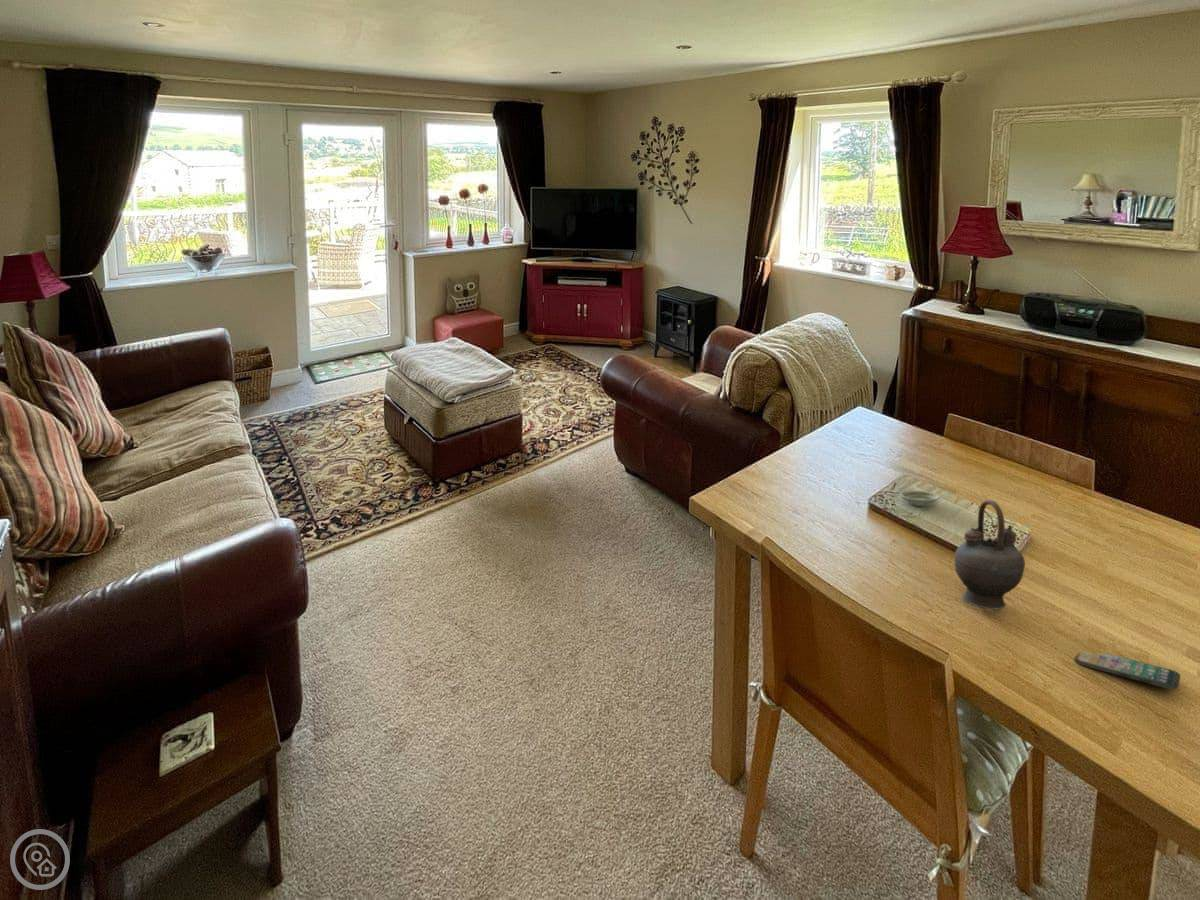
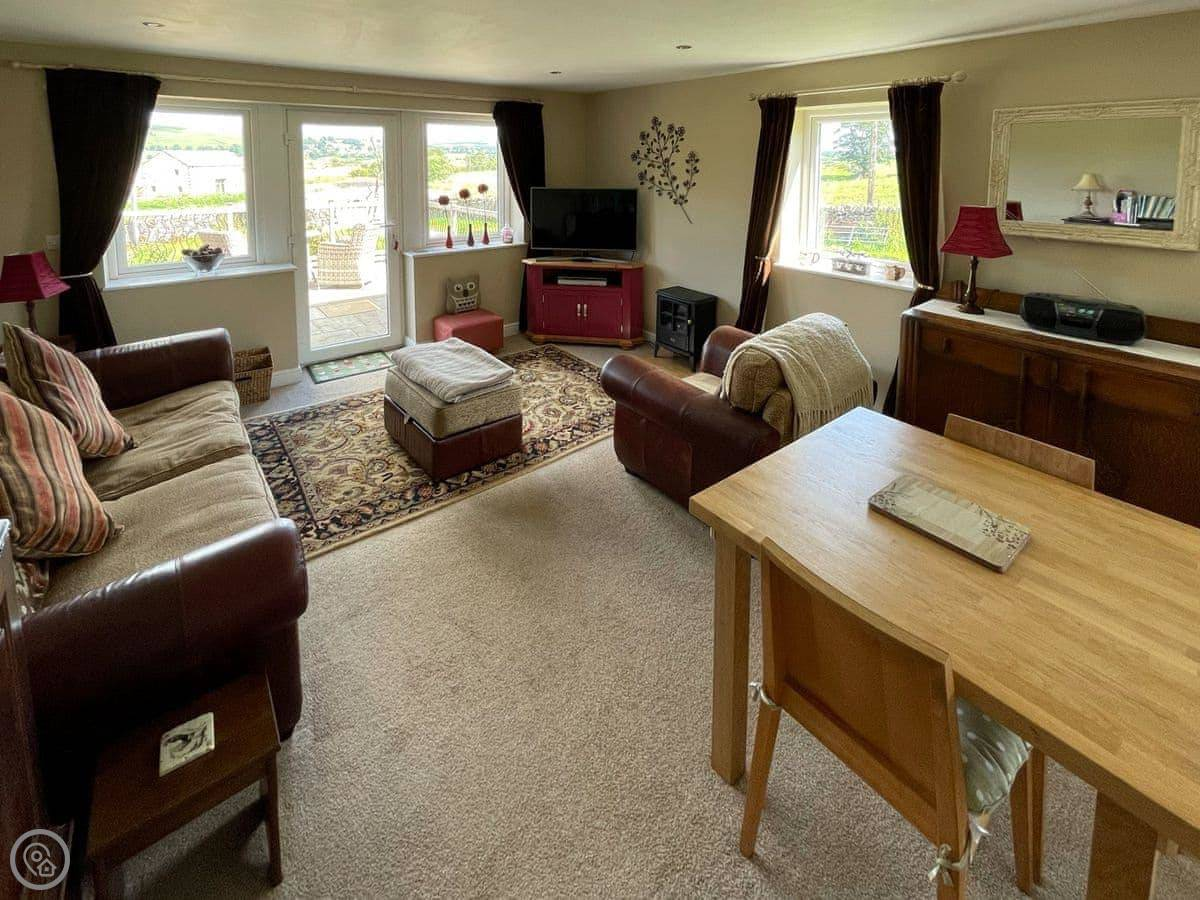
- saucer (918, 499)
- teapot (986, 550)
- smartphone (1126, 667)
